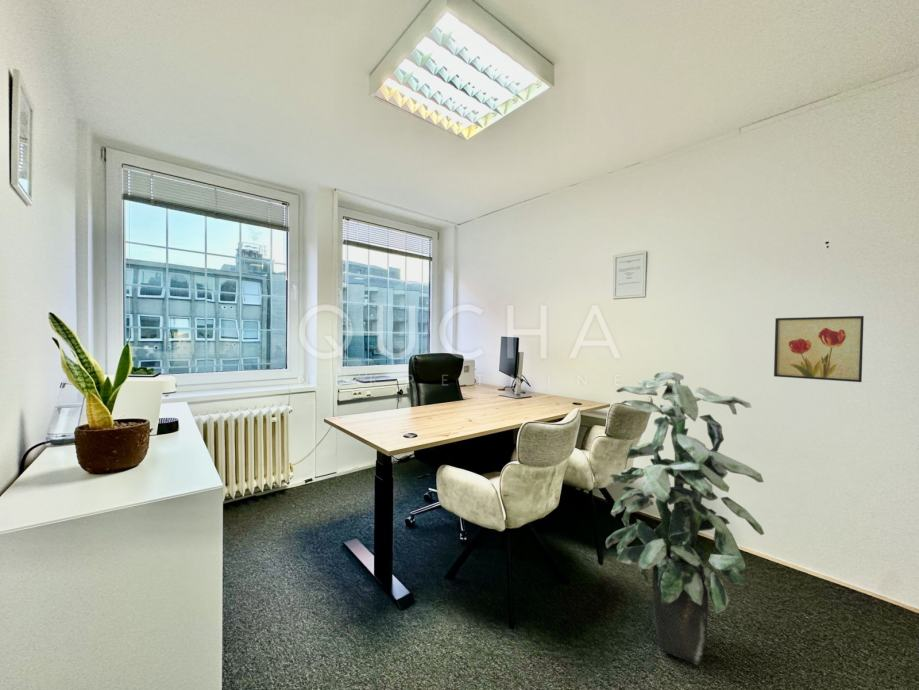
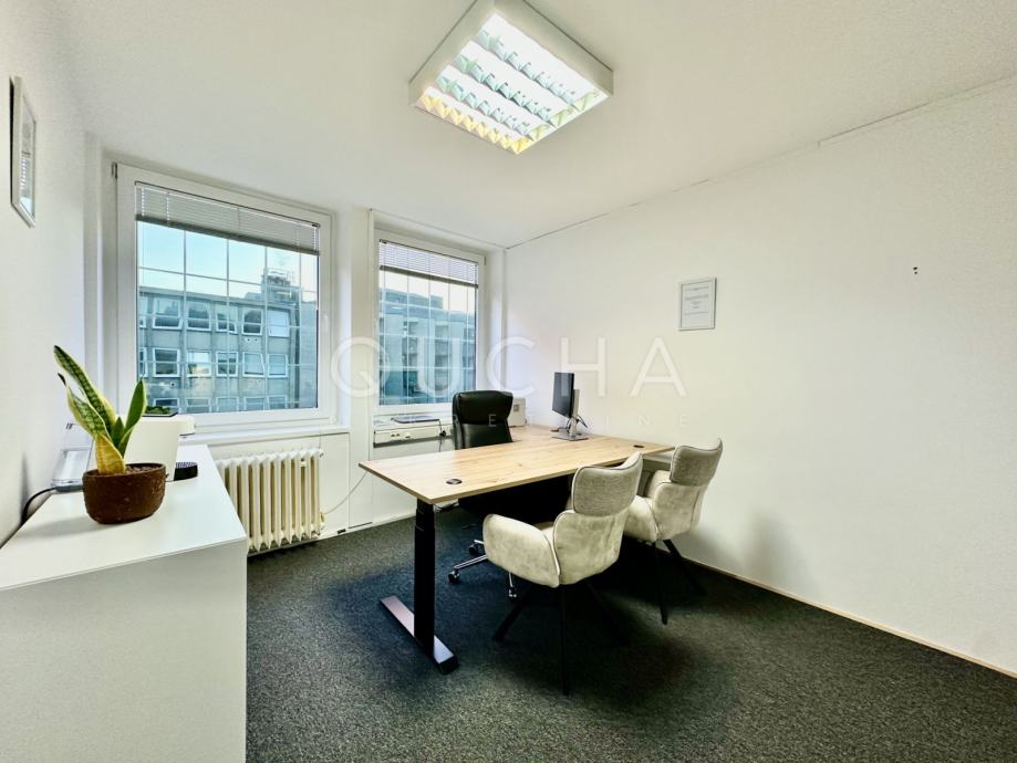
- indoor plant (672, 503)
- wall art (816, 348)
